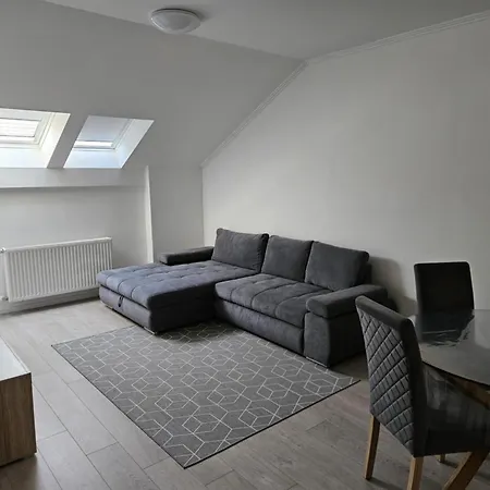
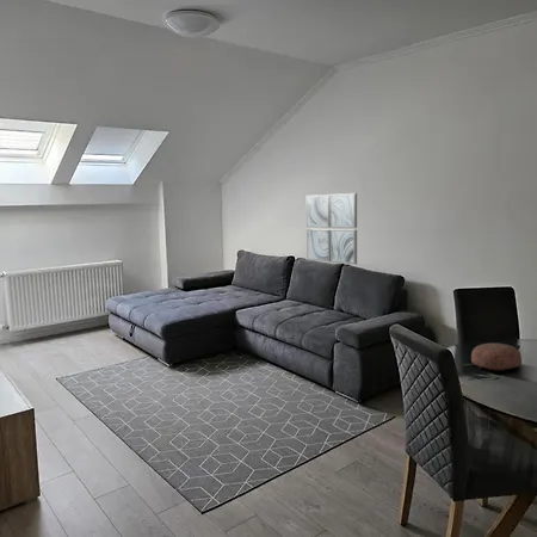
+ decorative bowl (495, 354)
+ wall art (331, 227)
